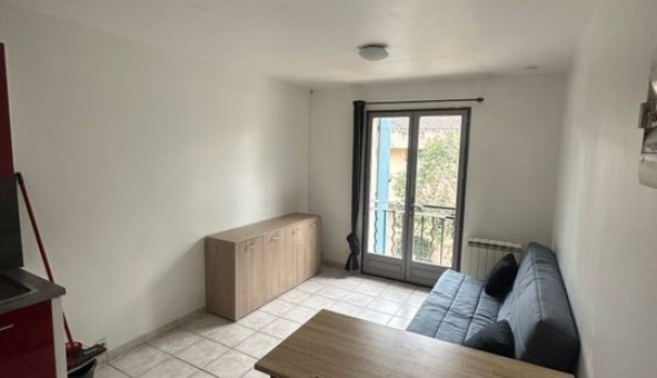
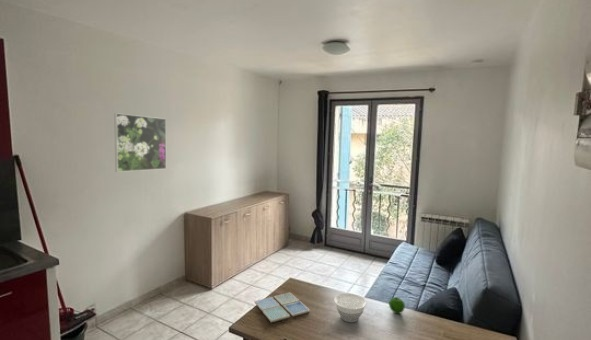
+ bowl (349, 309)
+ apple (396, 305)
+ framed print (142, 143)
+ drink coaster (280, 306)
